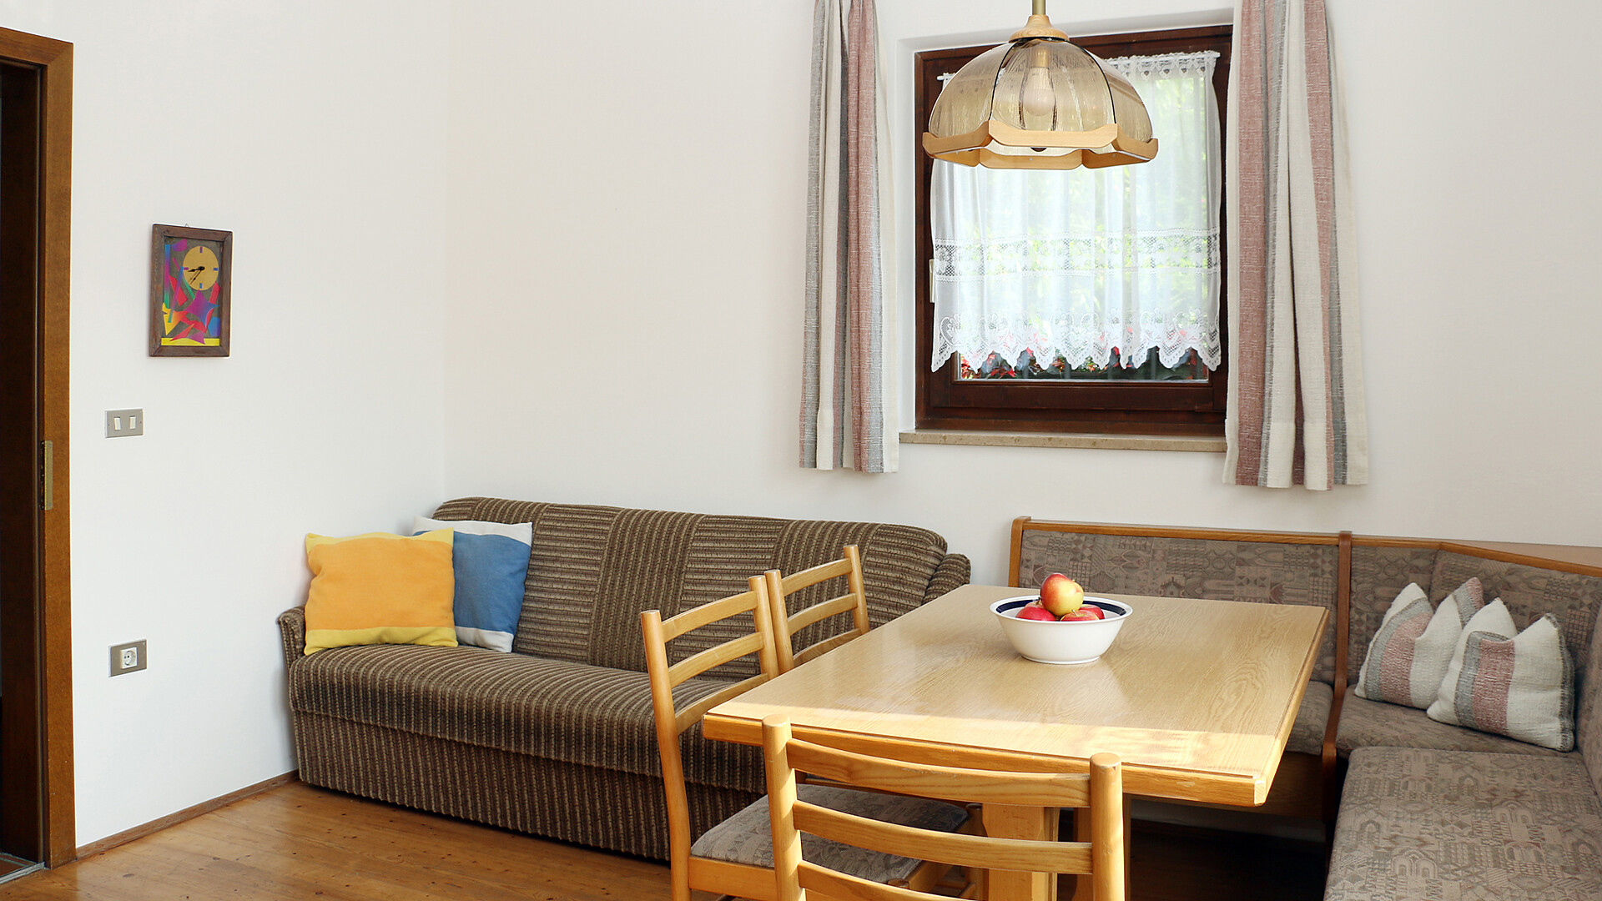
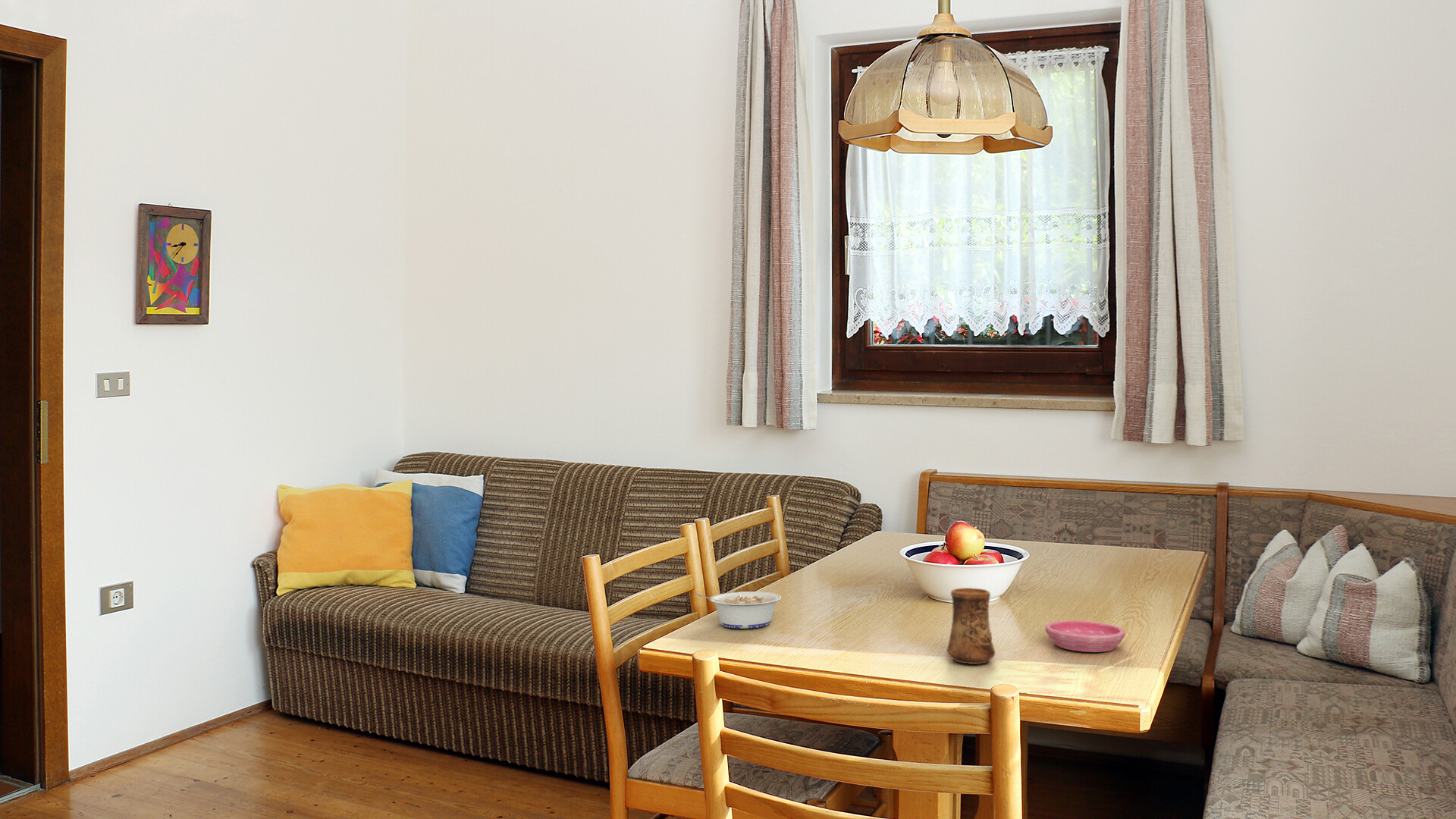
+ saucer (1084, 636)
+ legume (743, 608)
+ cup (971, 626)
